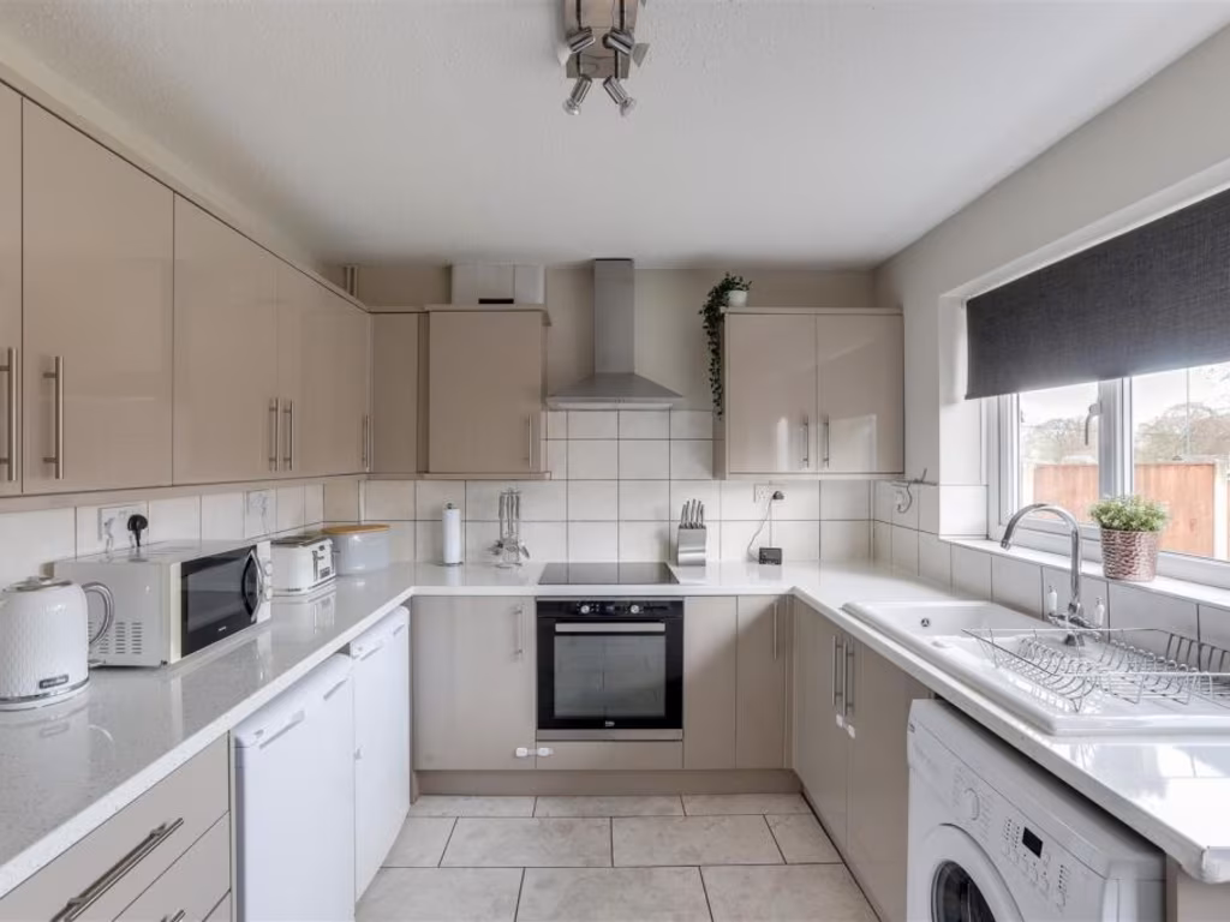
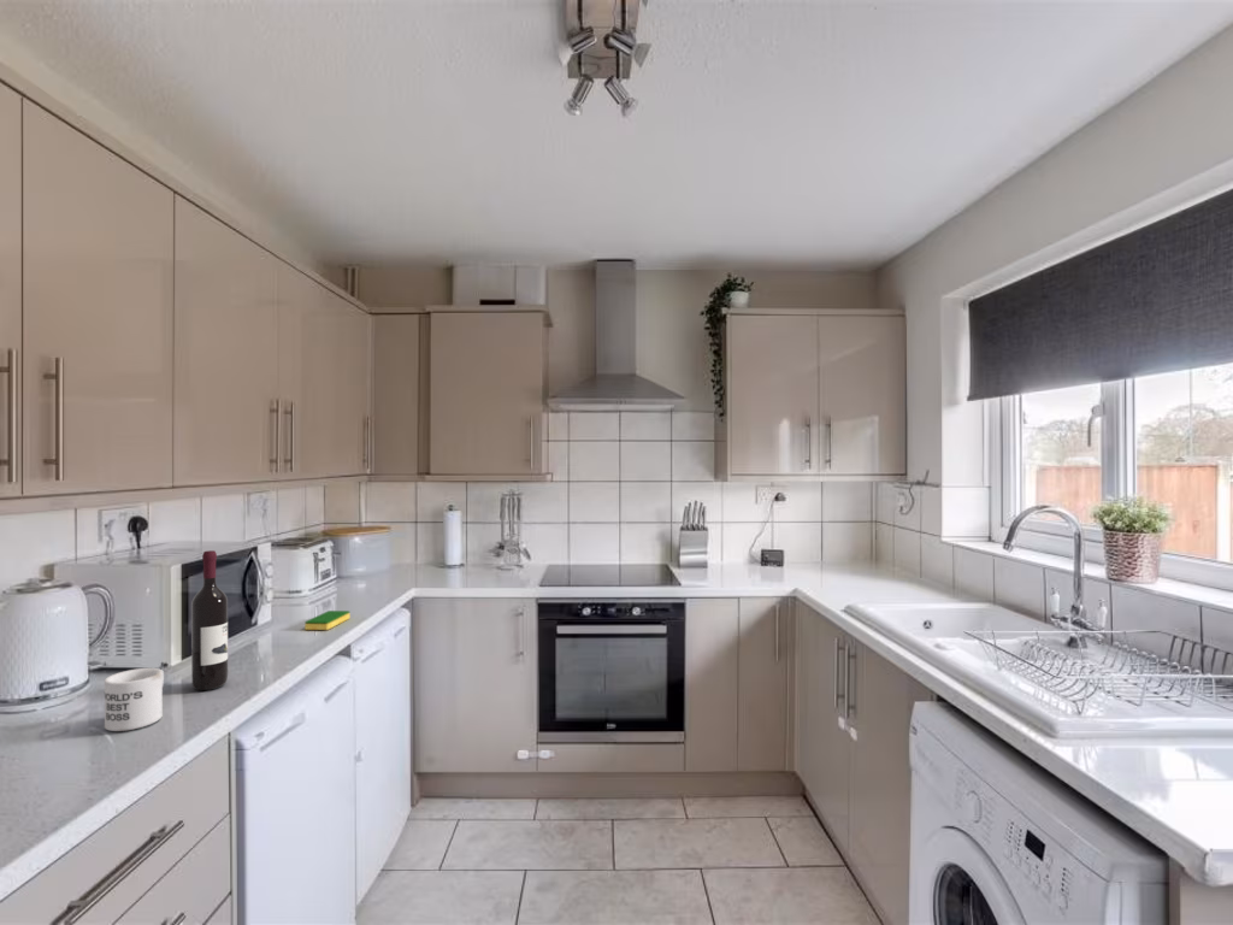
+ wine bottle (210, 618)
+ mug (140, 695)
+ dish sponge (328, 619)
